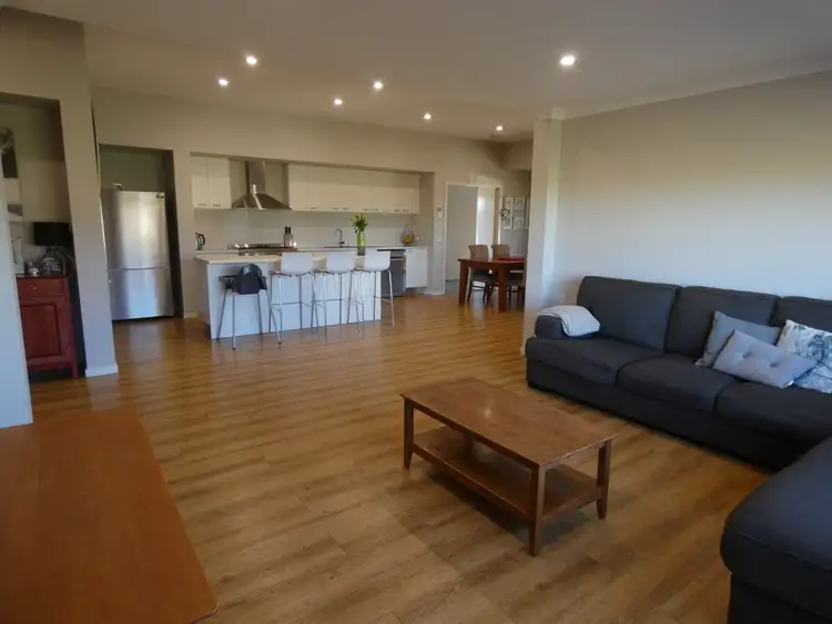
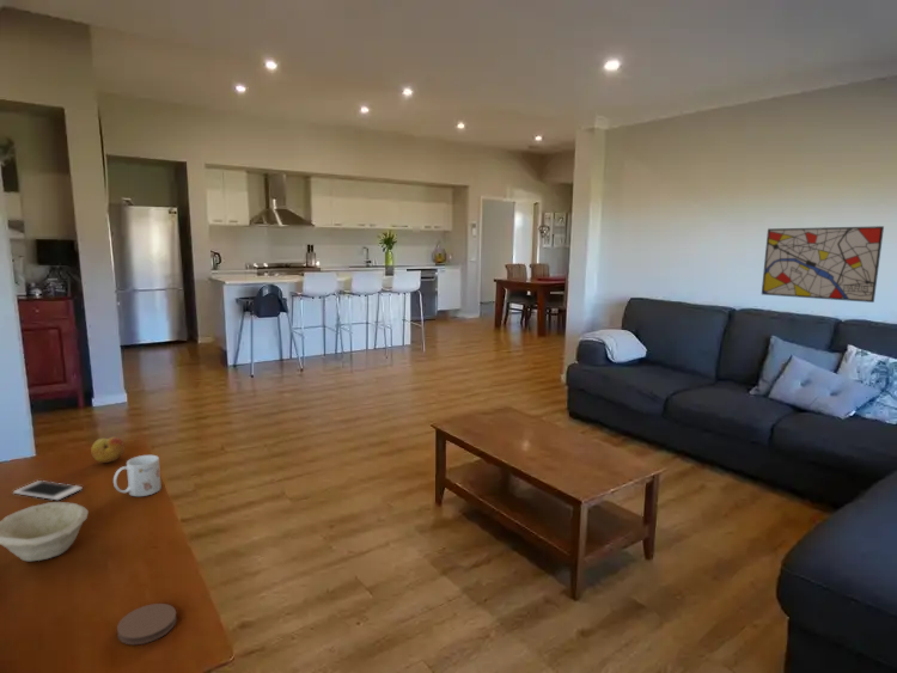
+ fruit (108, 449)
+ mug (136, 477)
+ coaster (147, 623)
+ wall art (817, 263)
+ bowl (42, 536)
+ cell phone (48, 490)
